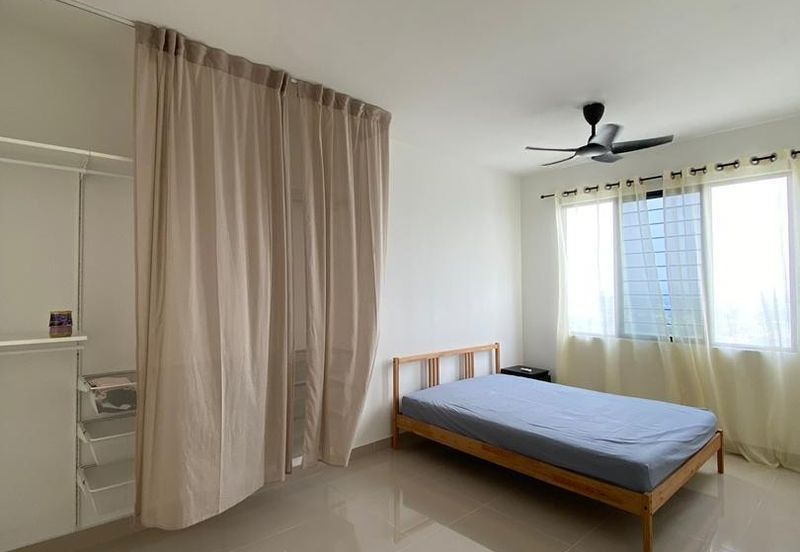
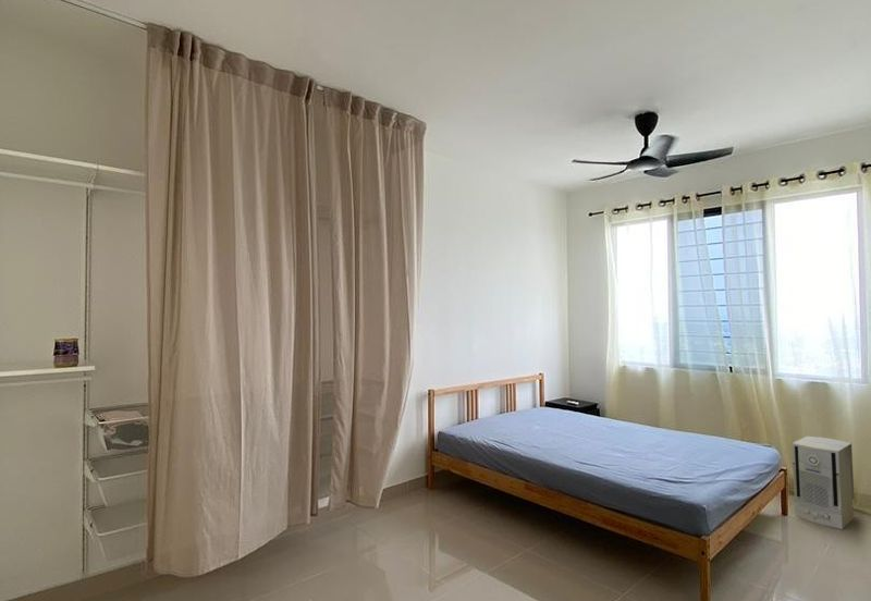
+ air purifier (823, 479)
